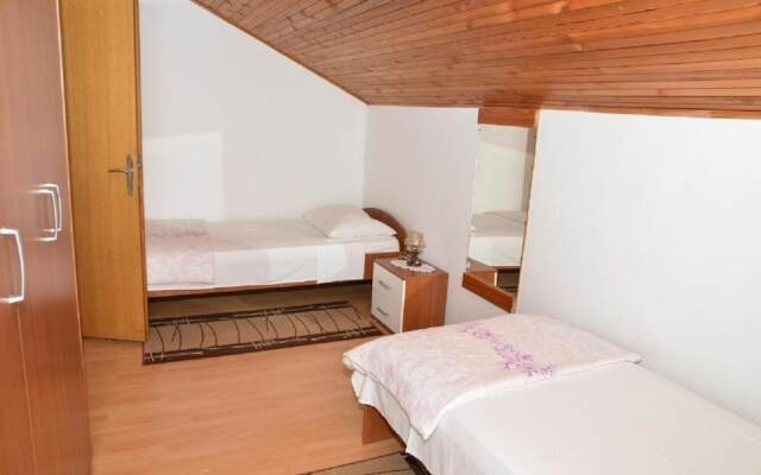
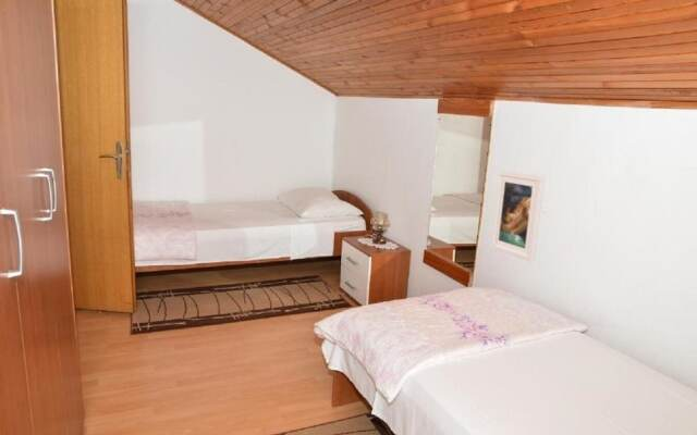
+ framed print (515, 214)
